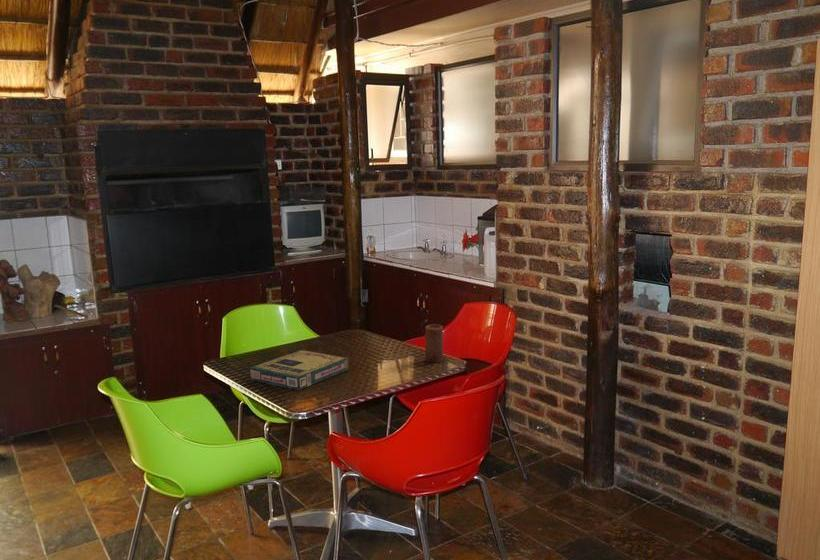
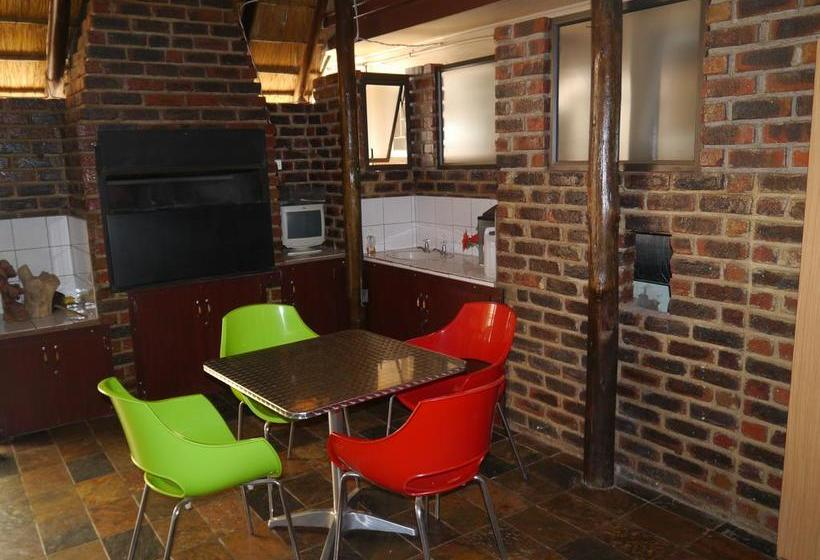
- candle (434, 343)
- video game box (300, 368)
